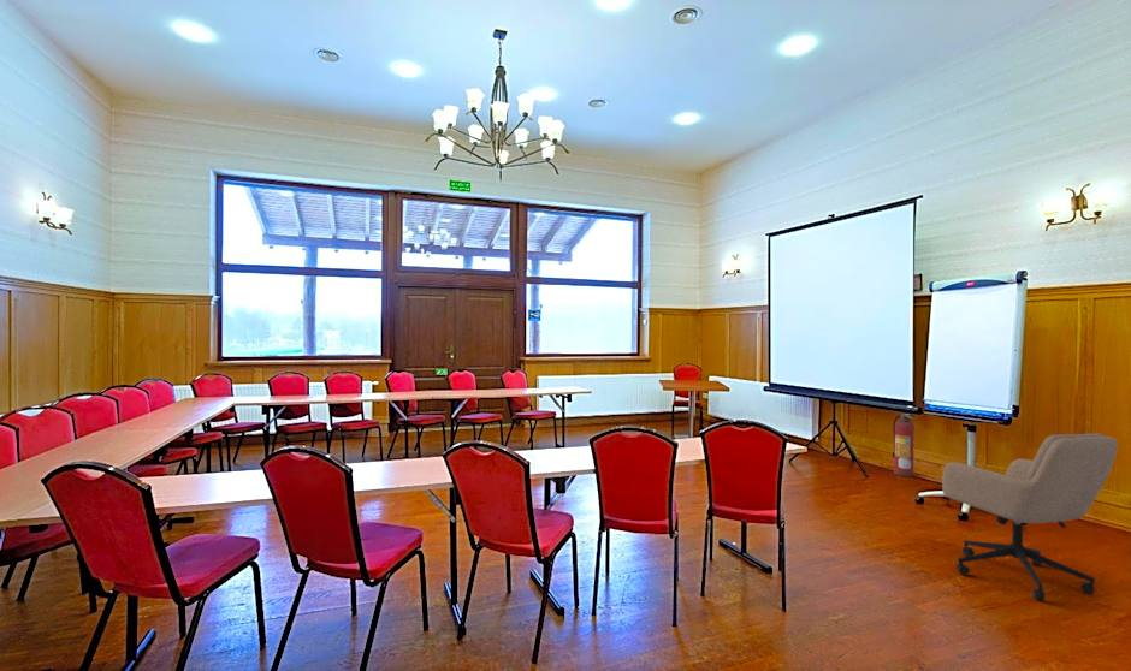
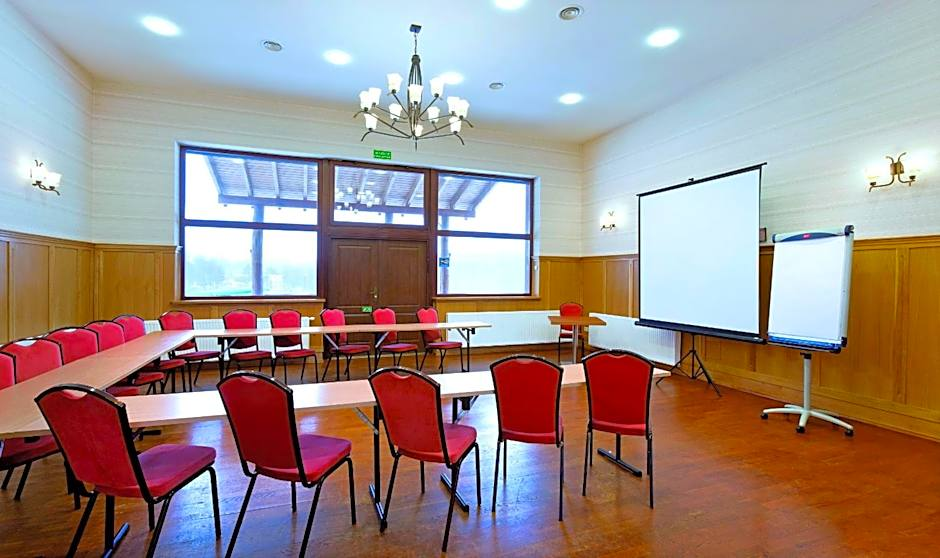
- office chair (1022, 501)
- fire extinguisher (904, 443)
